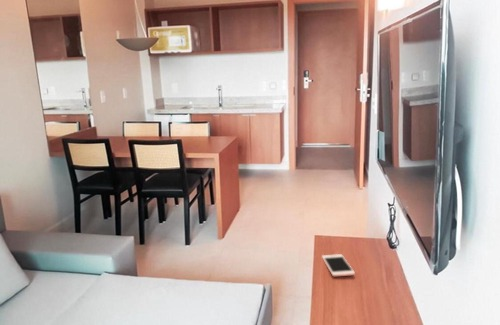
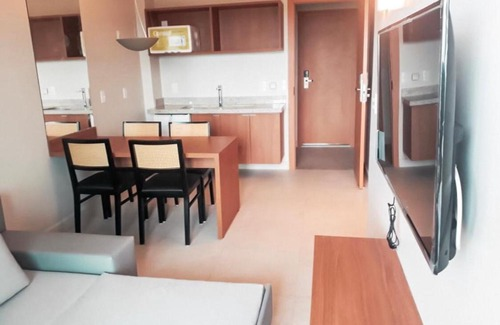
- cell phone (337, 264)
